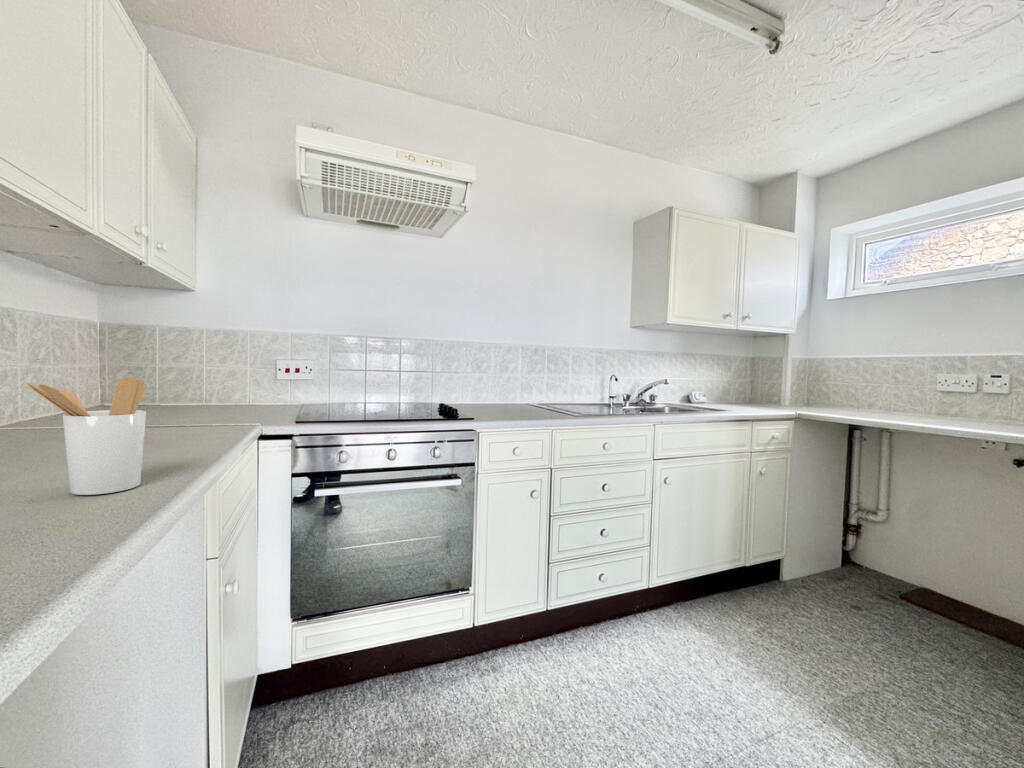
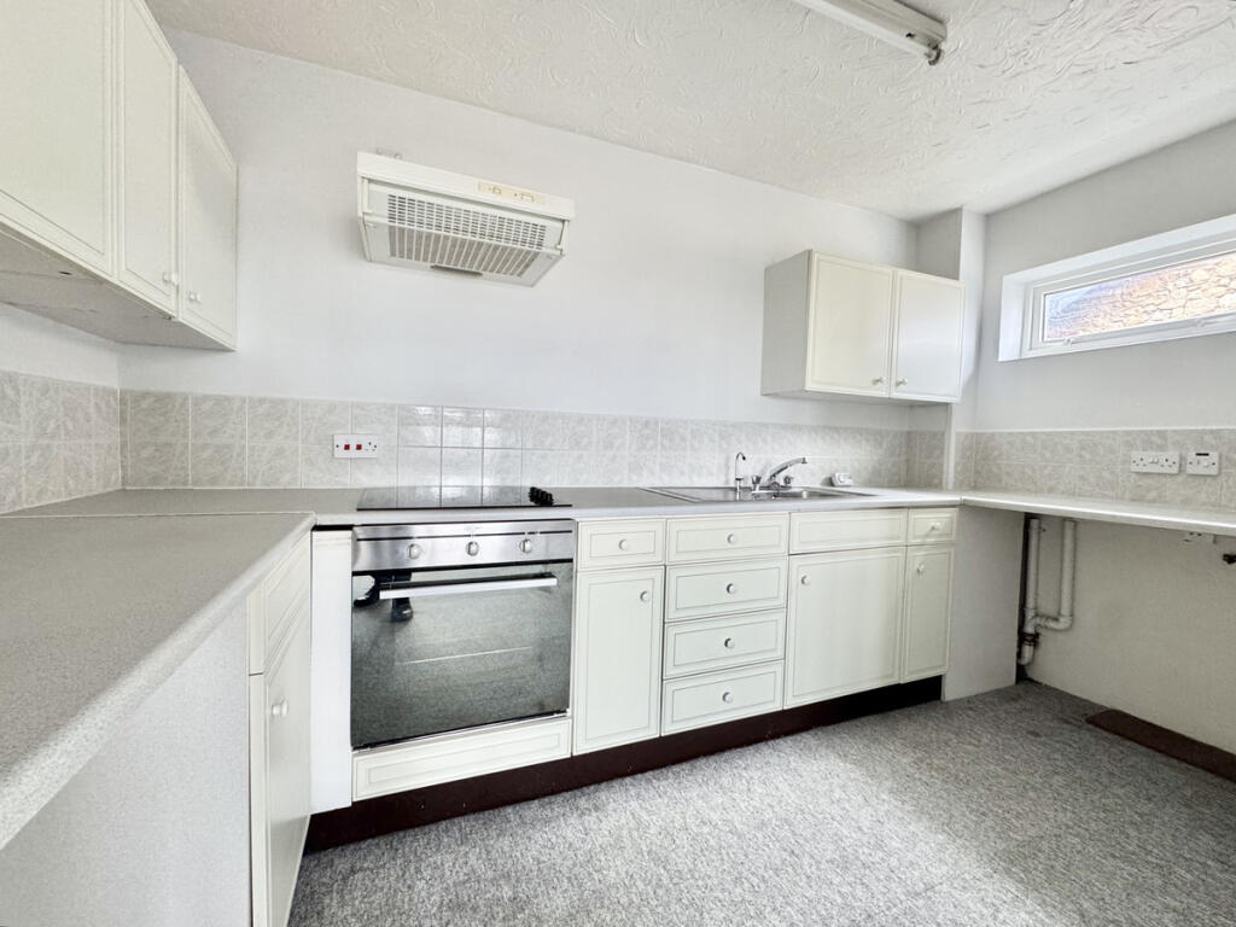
- utensil holder (88, 434)
